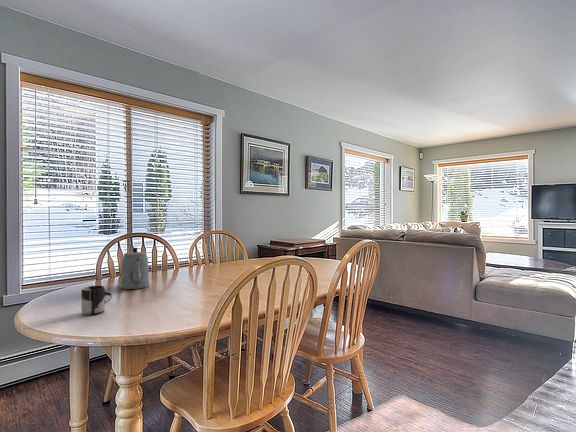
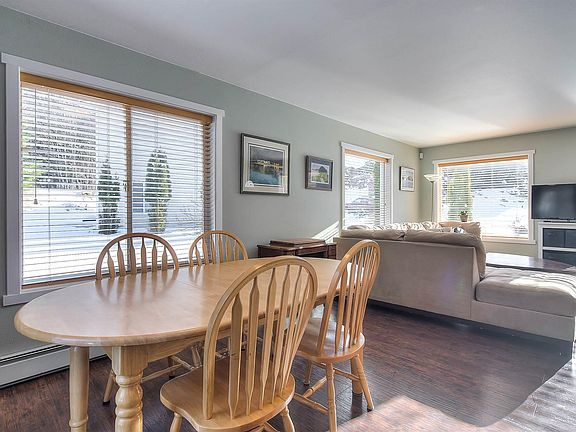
- teapot (135, 267)
- cup (97, 299)
